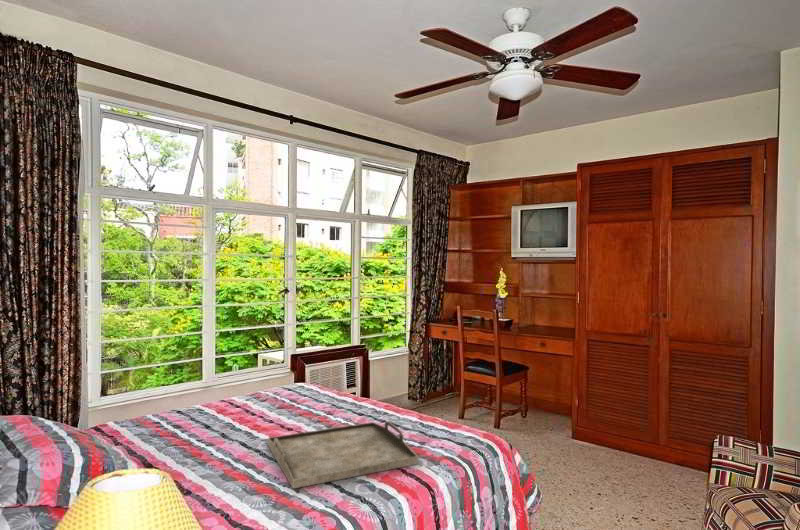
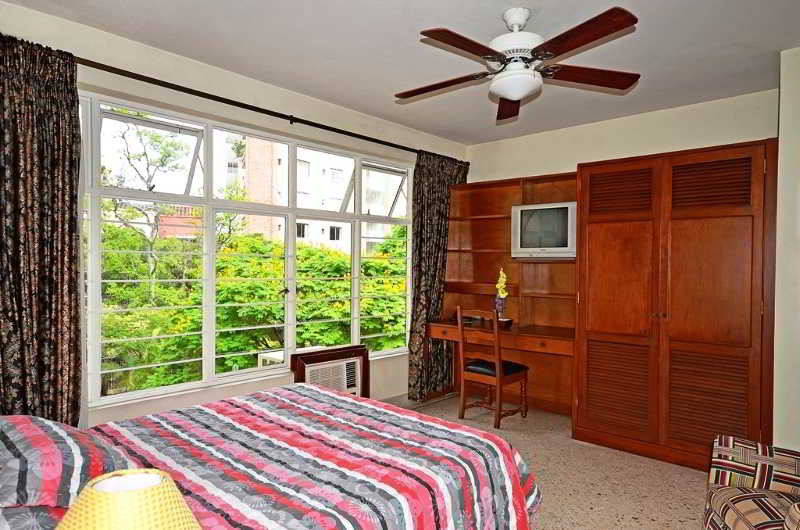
- serving tray (339, 443)
